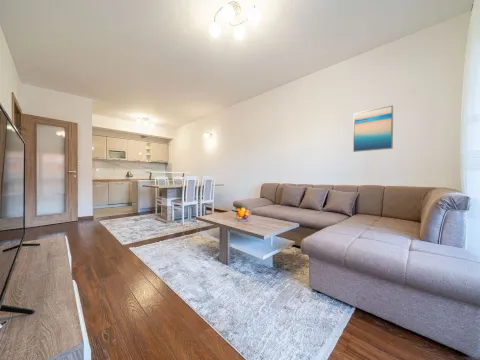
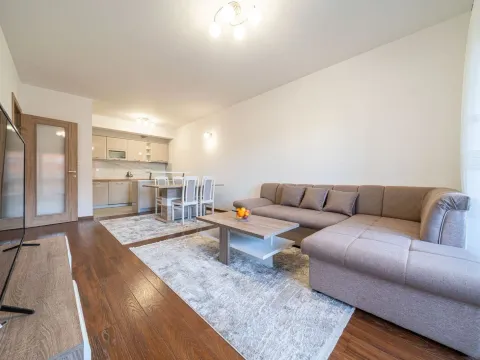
- wall art (372, 130)
